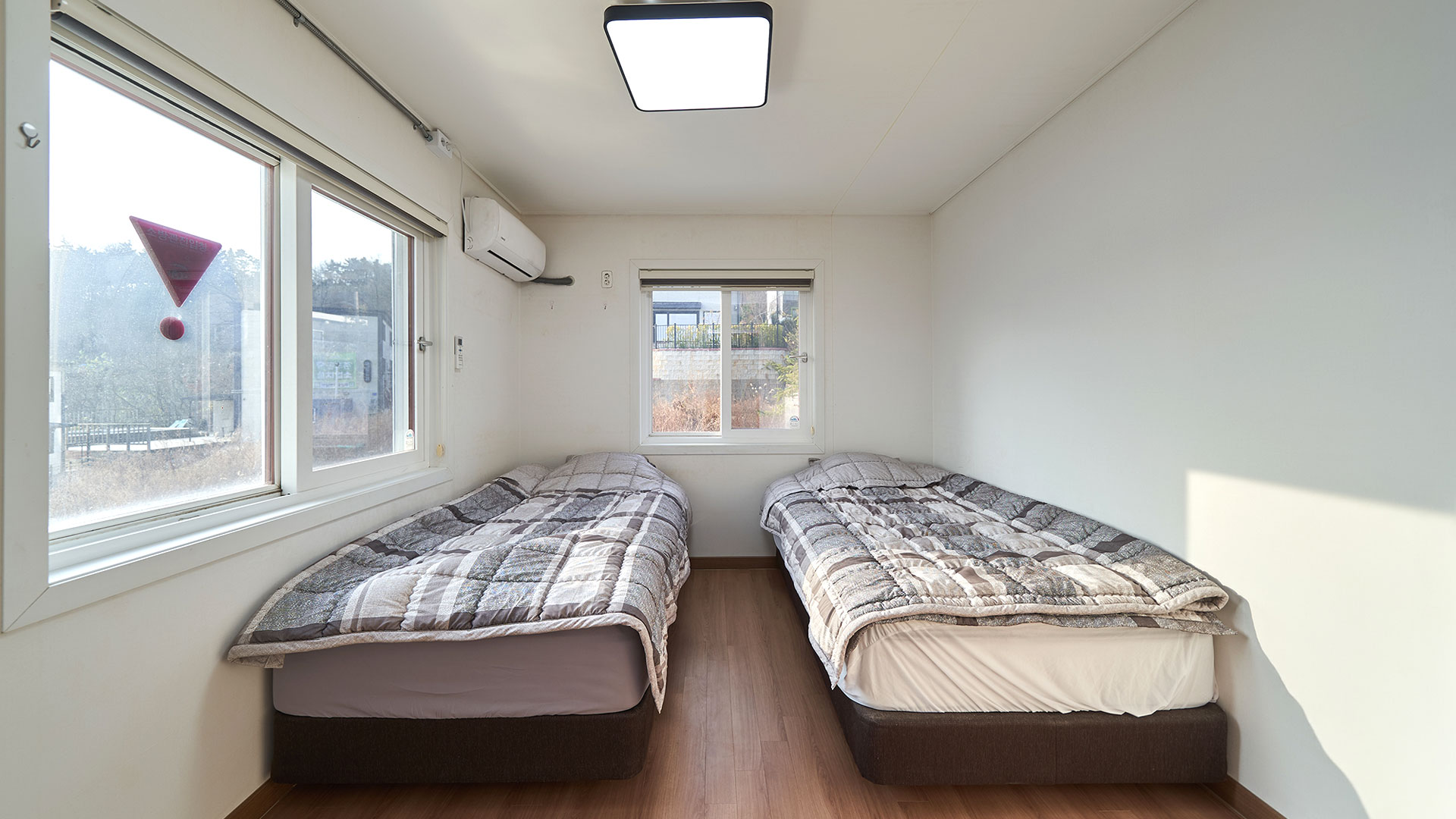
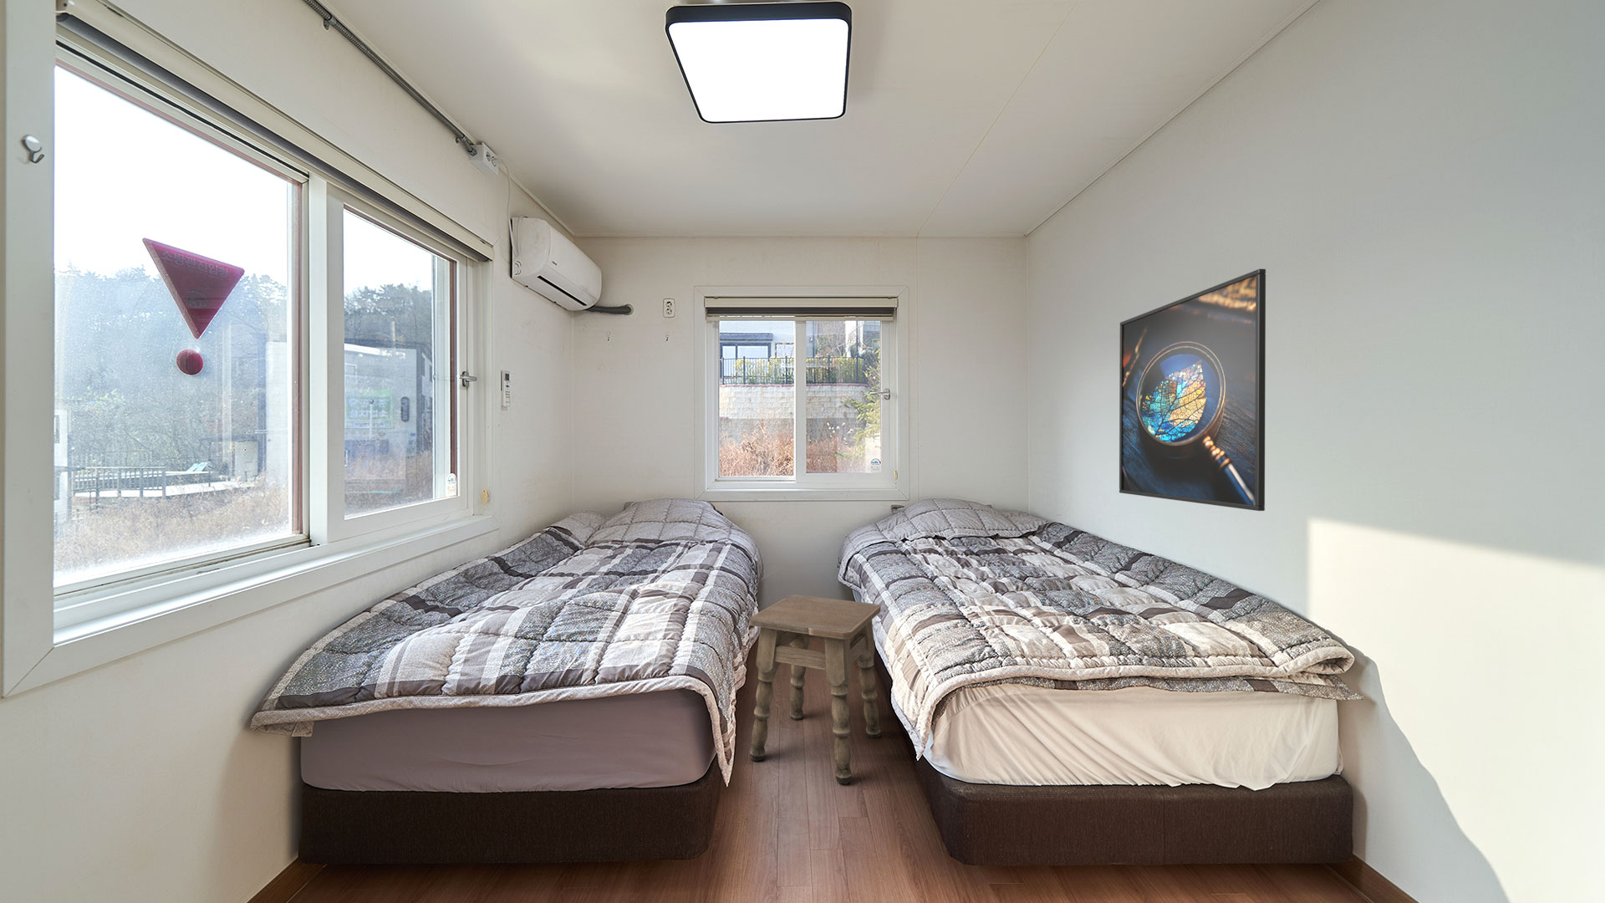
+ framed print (1179, 399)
+ side table (820, 669)
